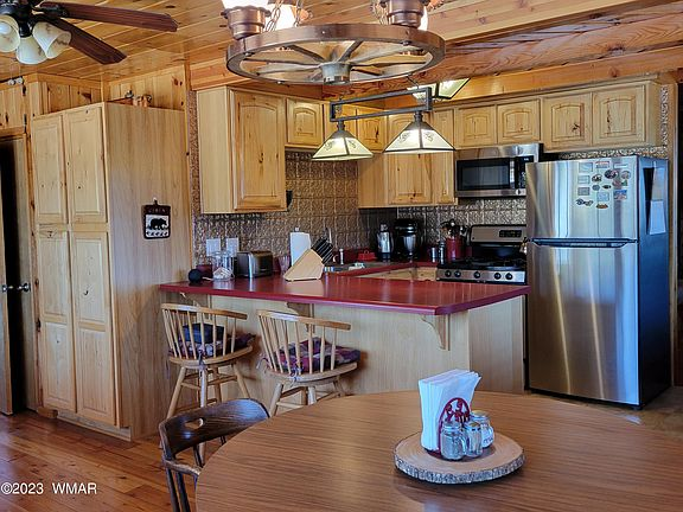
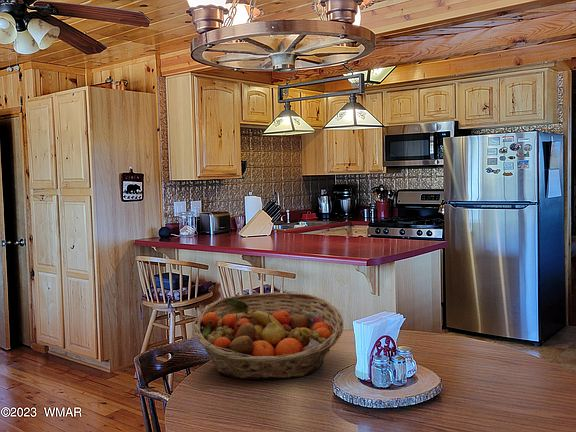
+ fruit basket (268, 333)
